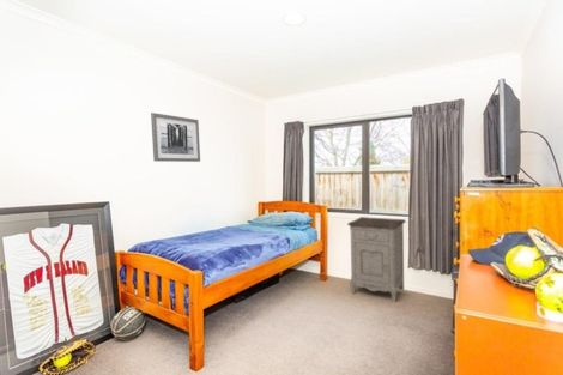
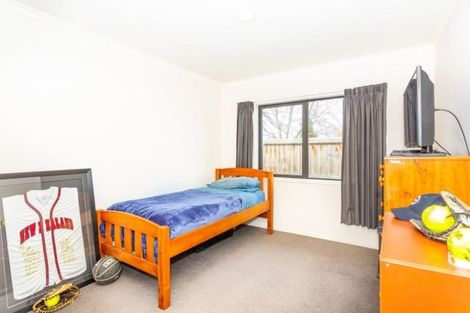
- wall art (177, 139)
- nightstand (376, 256)
